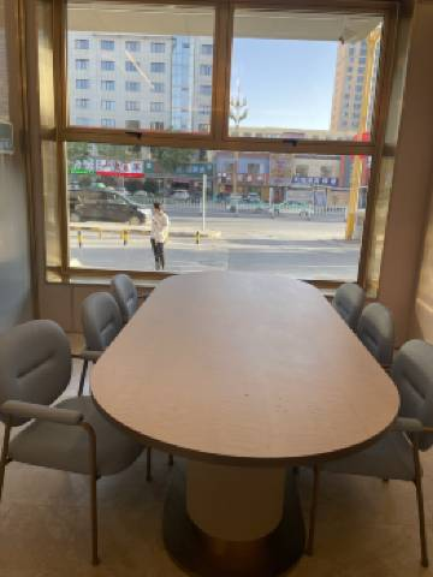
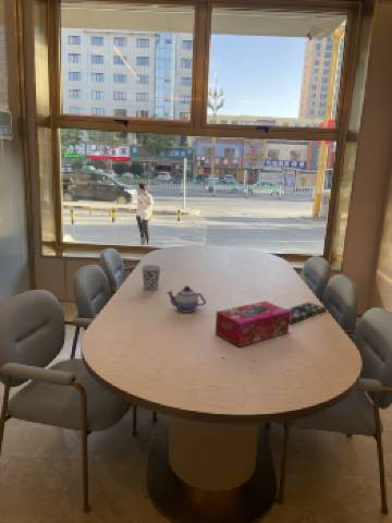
+ cup (150, 277)
+ teapot (185, 297)
+ tissue box (253, 321)
+ remote control (299, 312)
